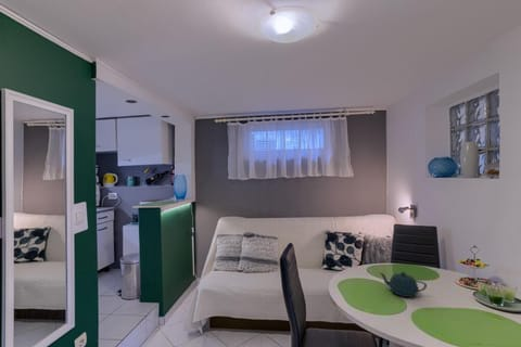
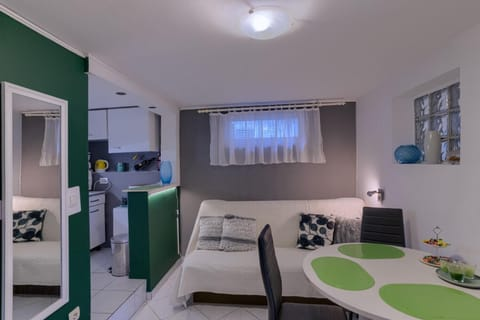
- teapot (402, 282)
